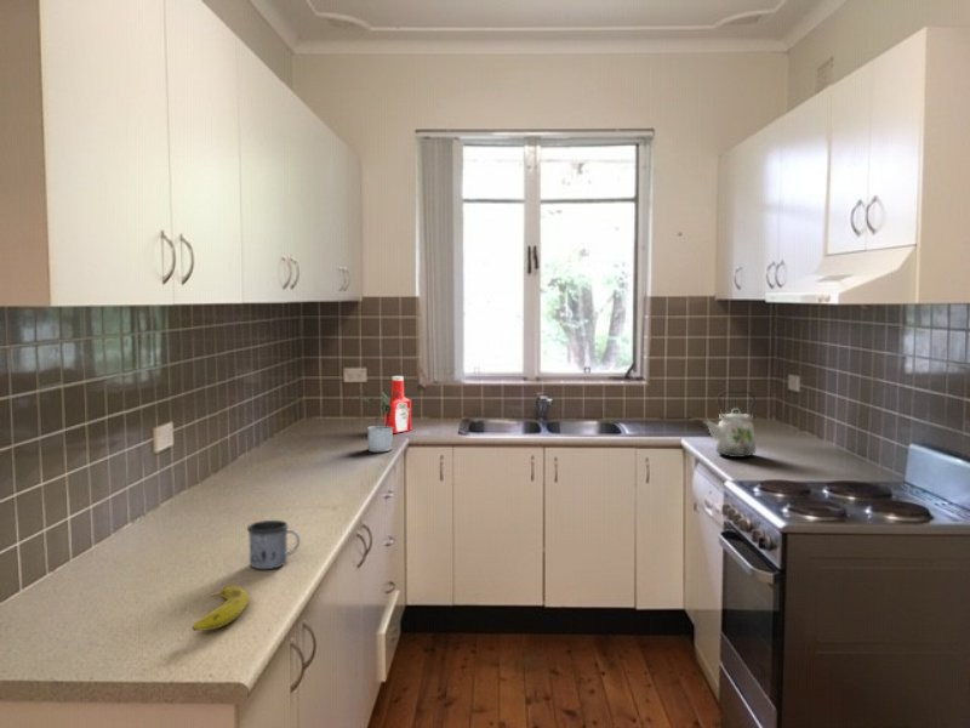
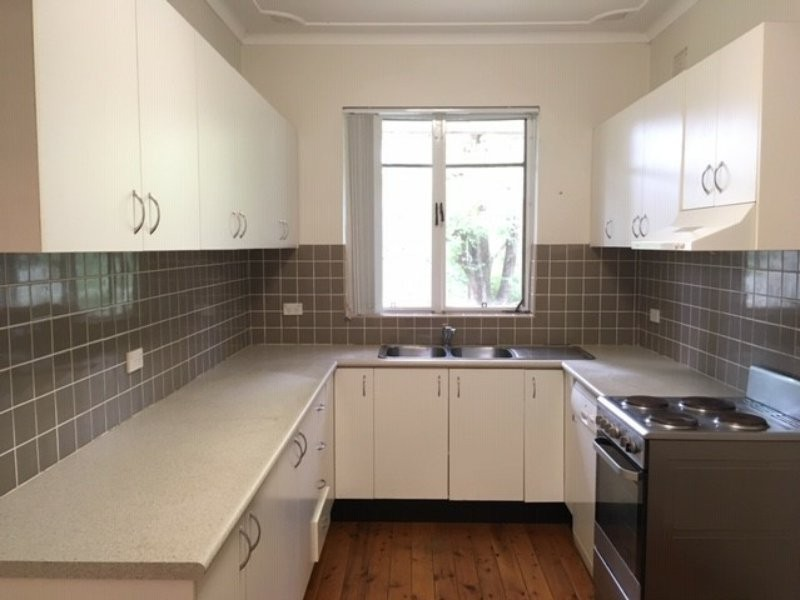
- soap bottle (398, 403)
- potted plant (377, 419)
- kettle (728, 422)
- mug (274, 545)
- fruit (218, 607)
